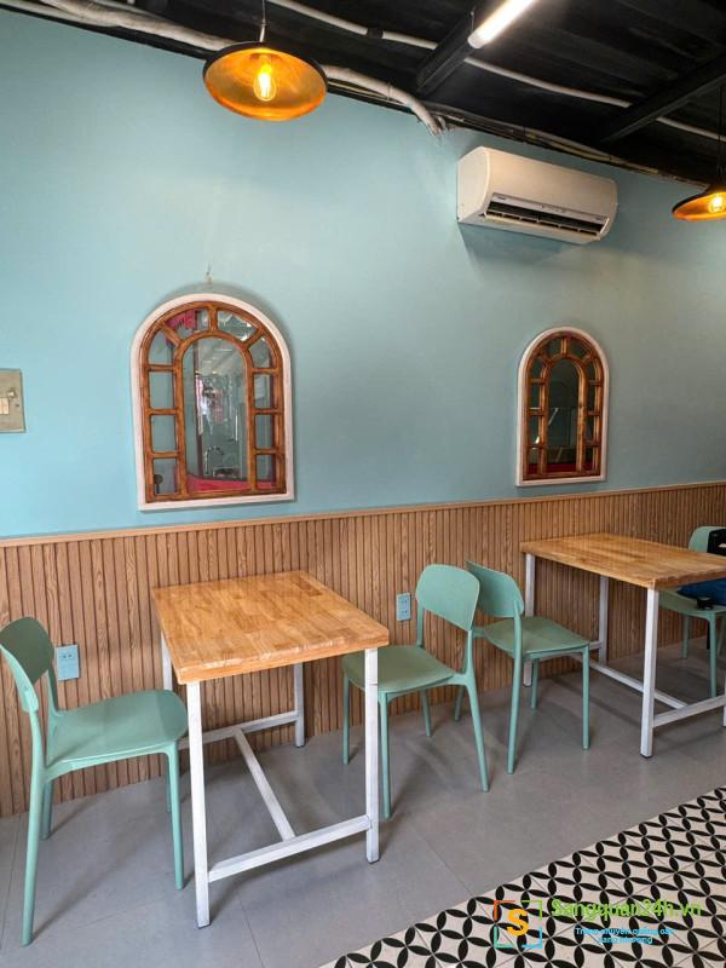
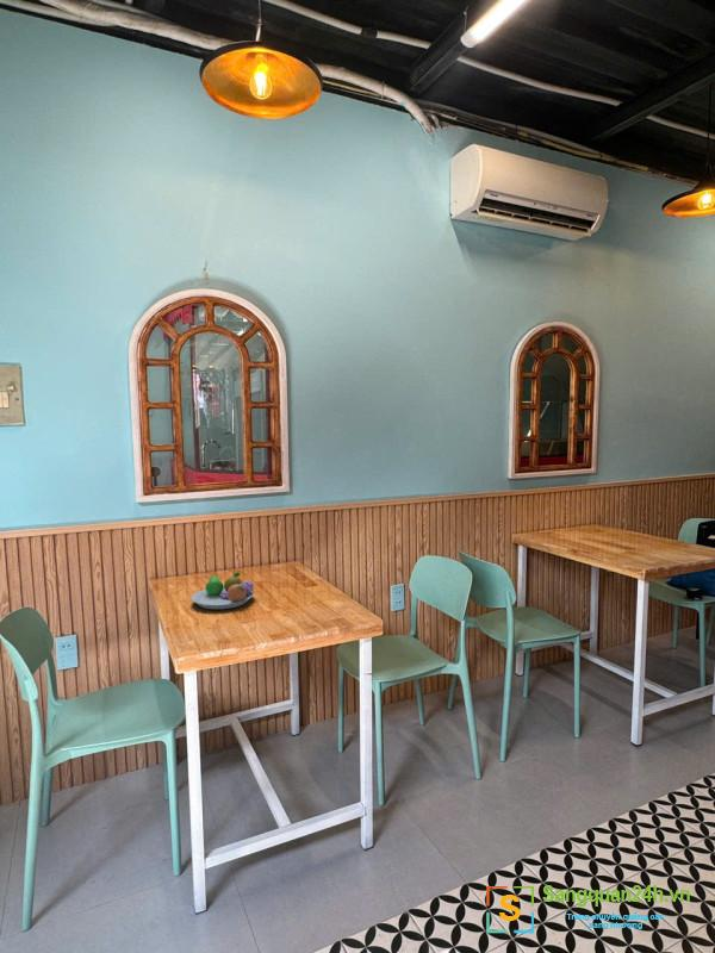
+ fruit bowl (223, 588)
